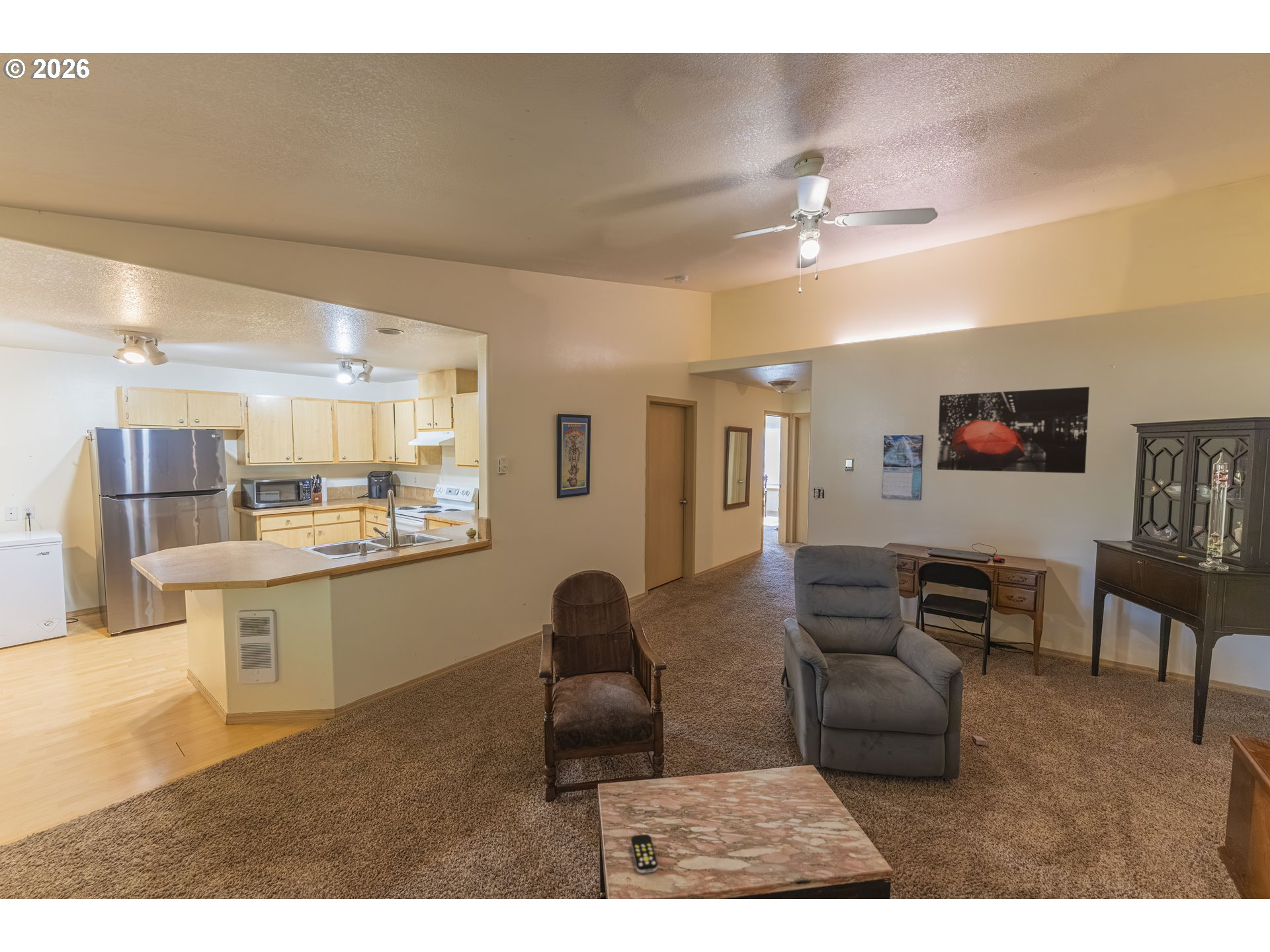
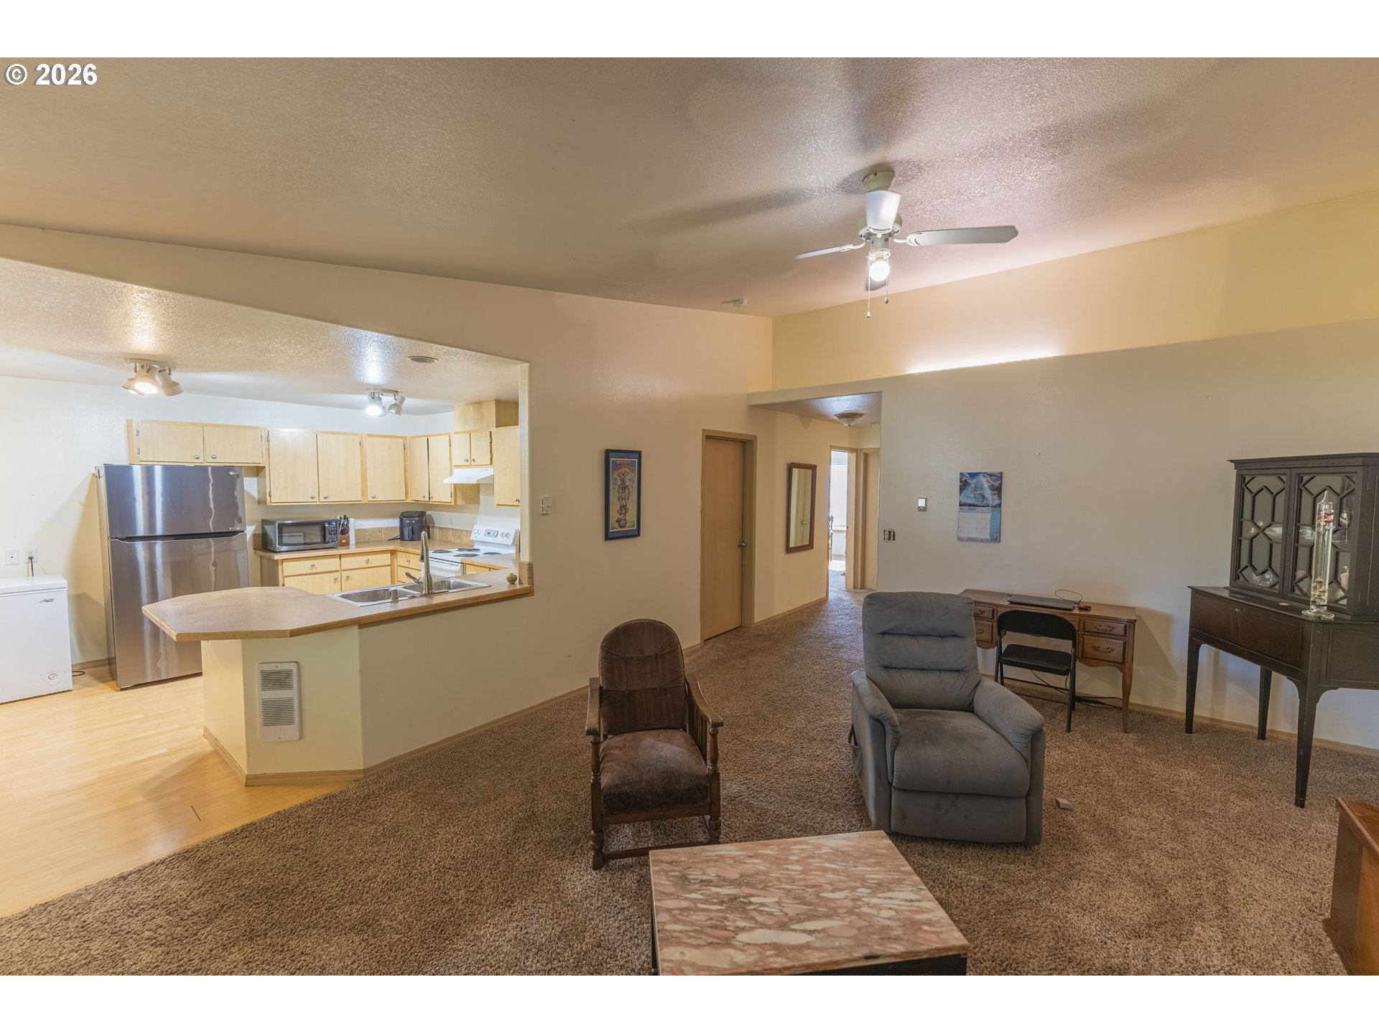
- wall art (1007, 431)
- remote control (644, 852)
